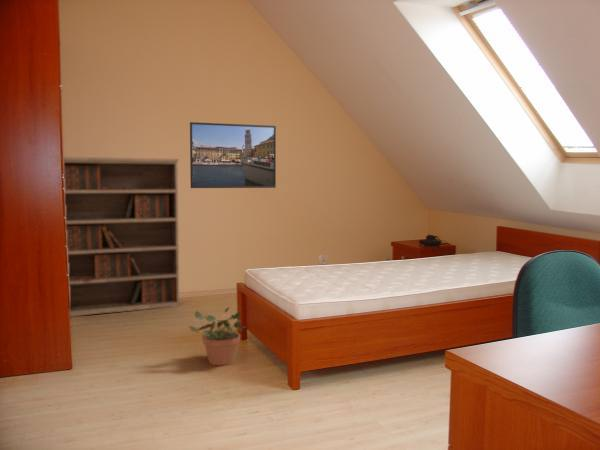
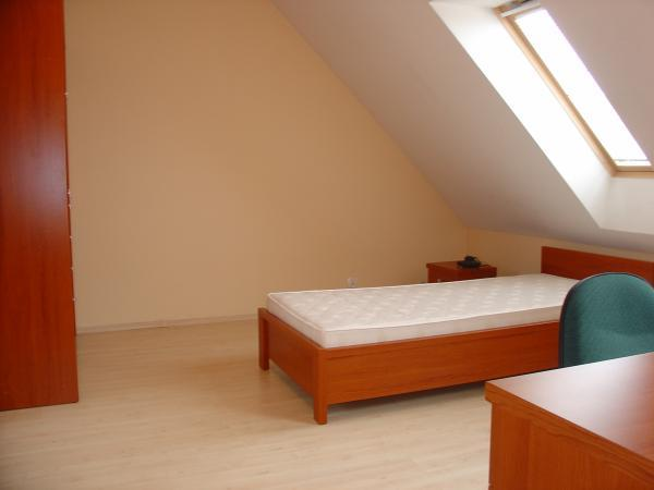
- bookshelf (120, 234)
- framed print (234, 156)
- potted plant (217, 336)
